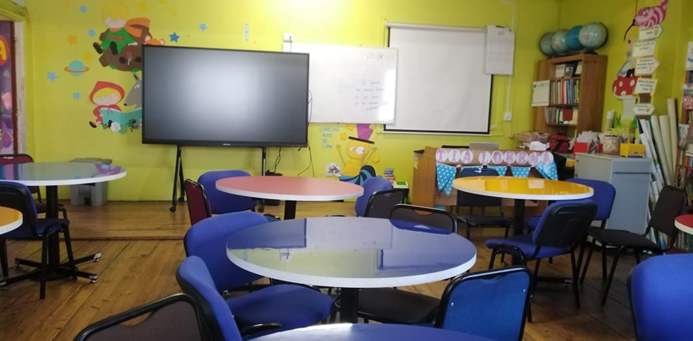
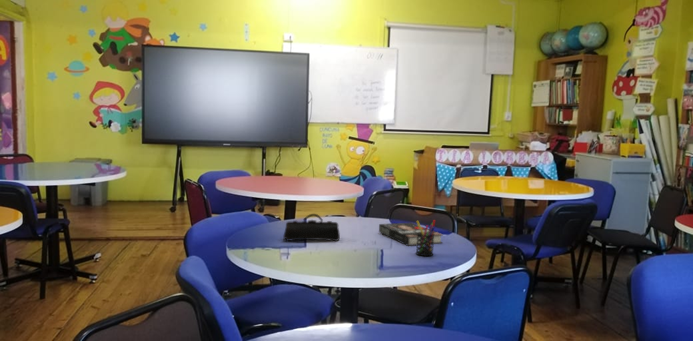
+ book (409, 233)
+ pen holder (427, 236)
+ pencil case (311, 226)
